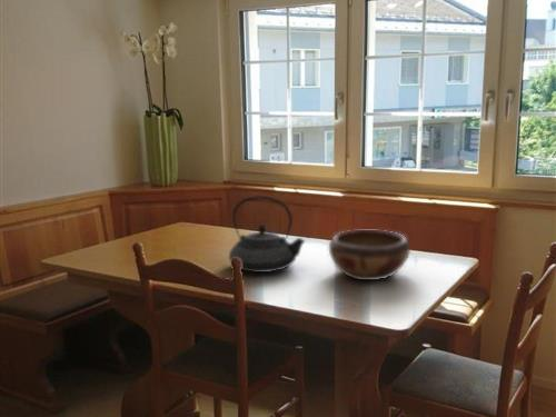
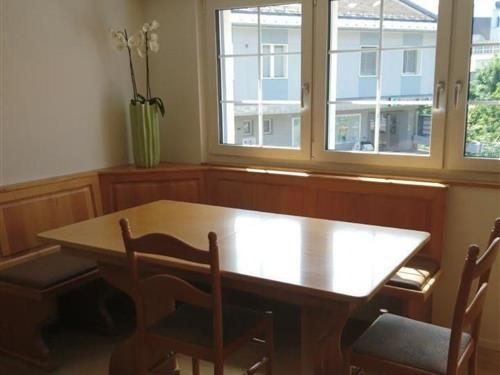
- teapot (266, 232)
- decorative bowl (368, 256)
